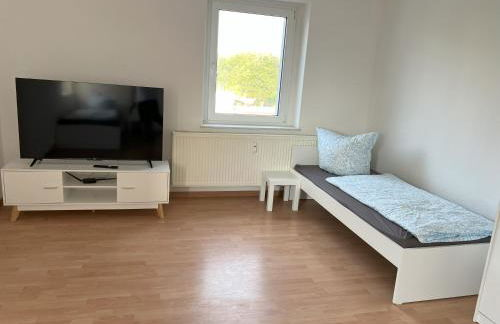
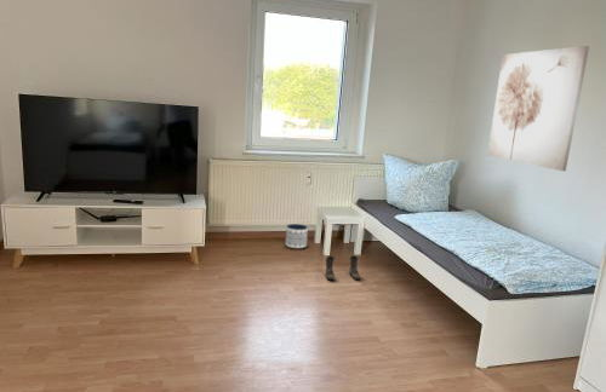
+ wall art (531, 108)
+ boots (349, 269)
+ planter (296, 236)
